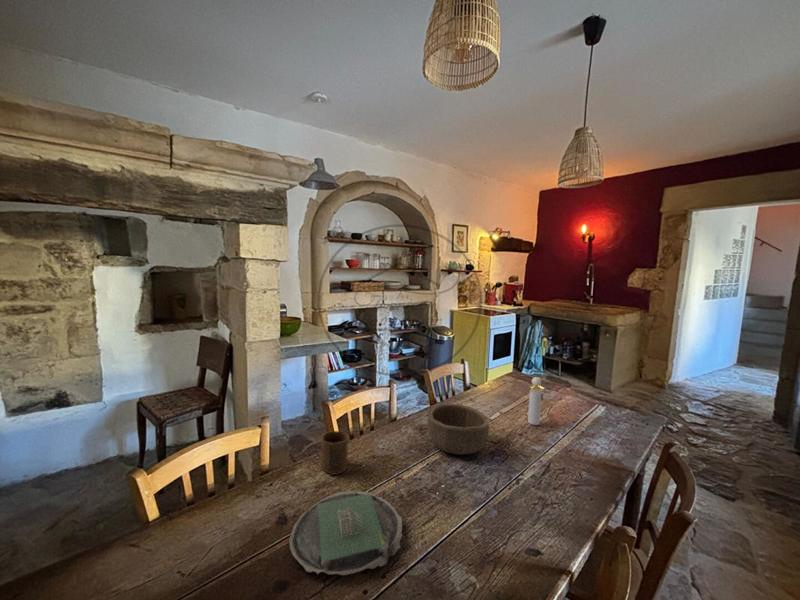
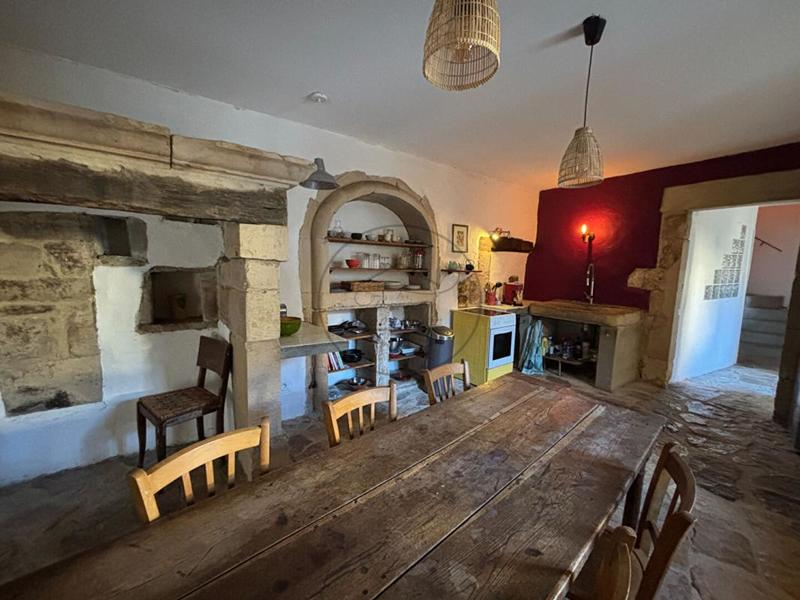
- cup (334, 452)
- wooden bowl (457, 429)
- perfume bottle (535, 400)
- plate (346, 518)
